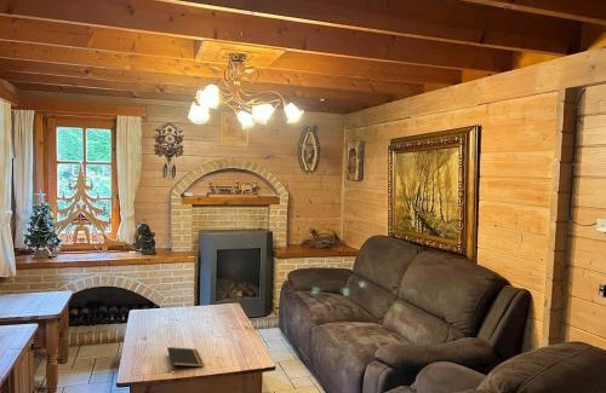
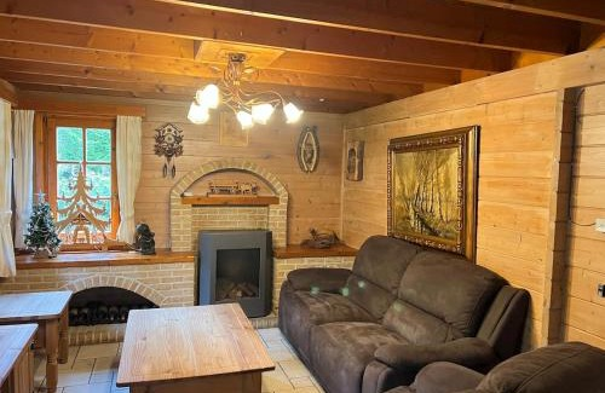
- notepad (184, 356)
